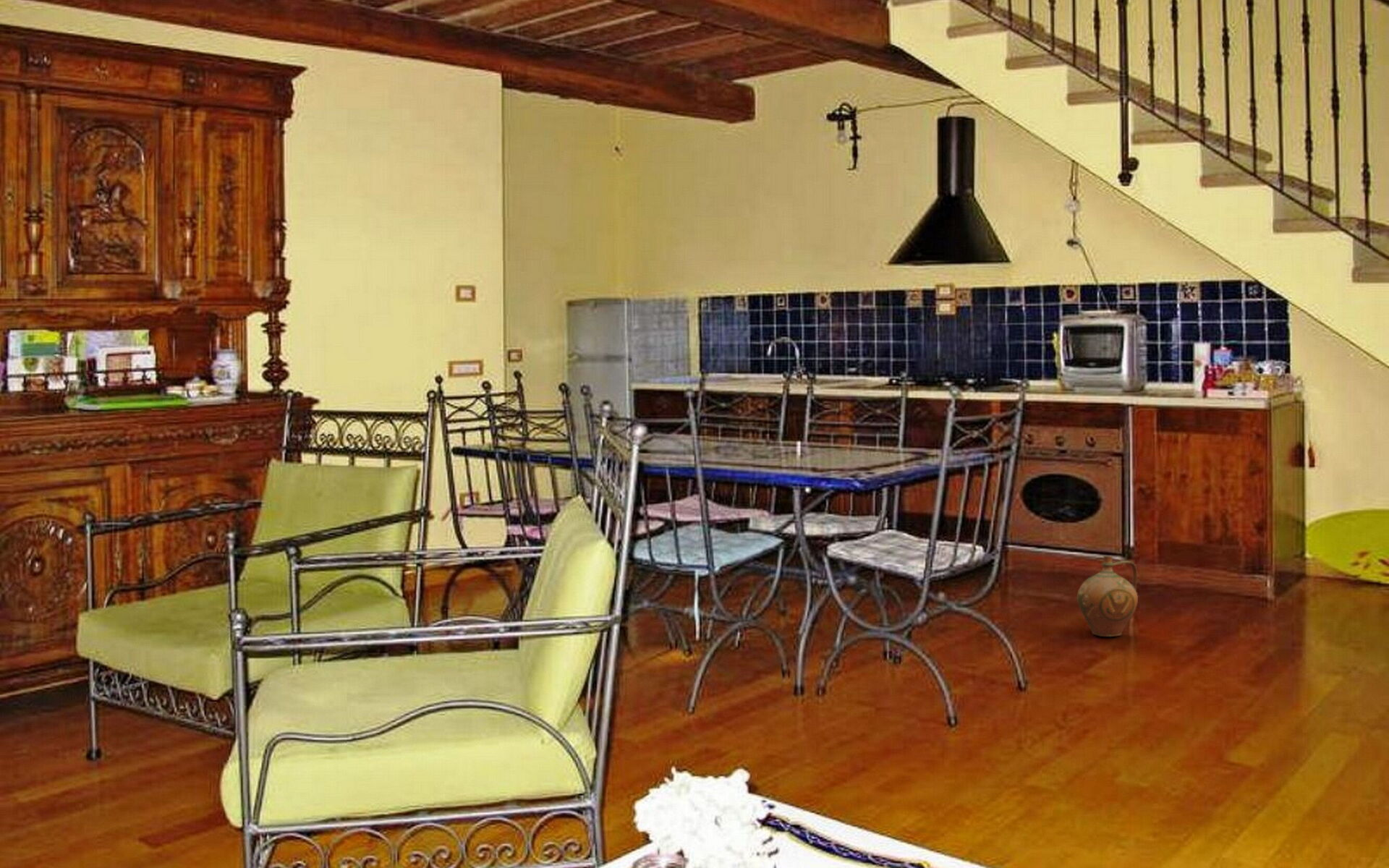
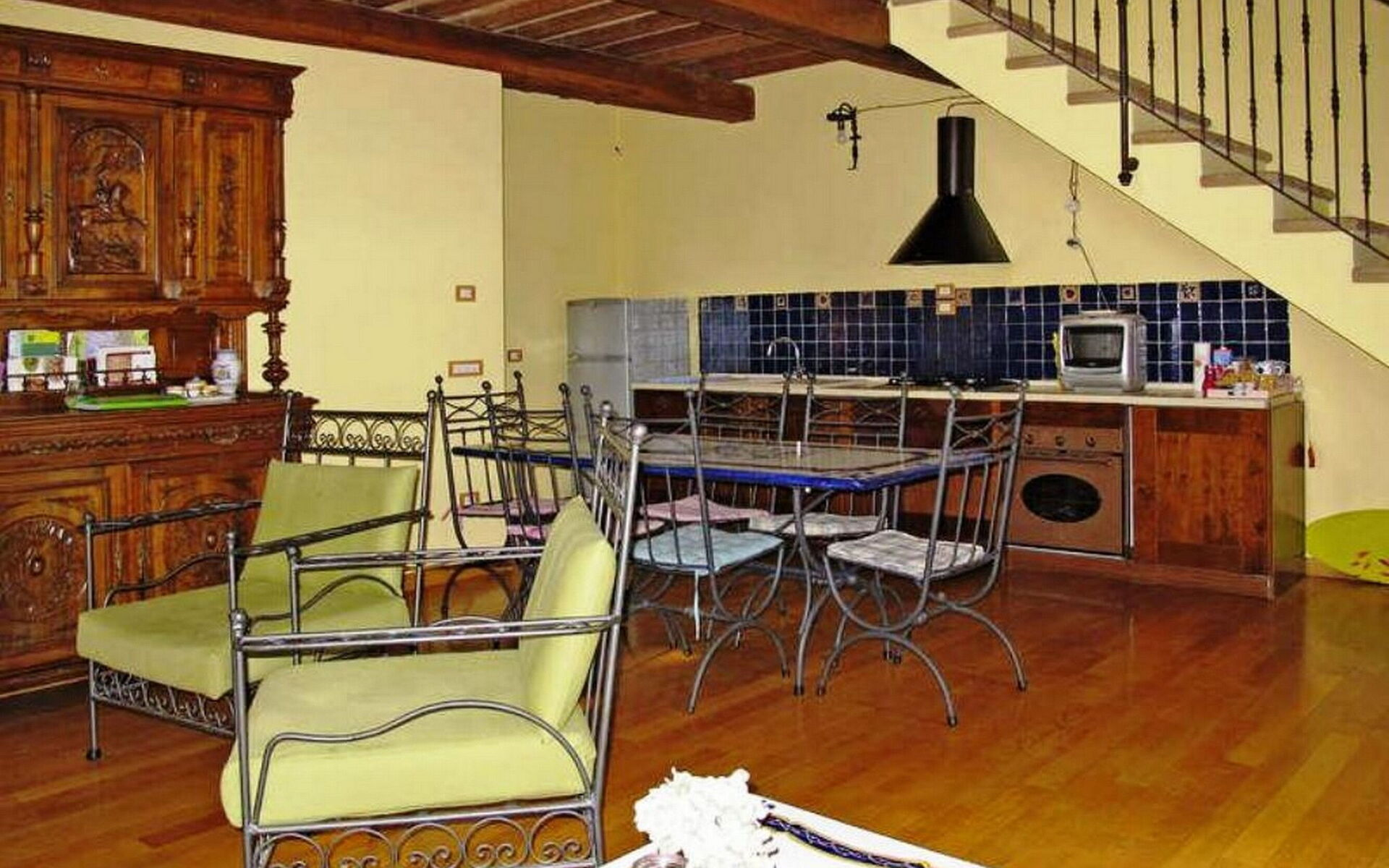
- ceramic jug (1107, 595)
